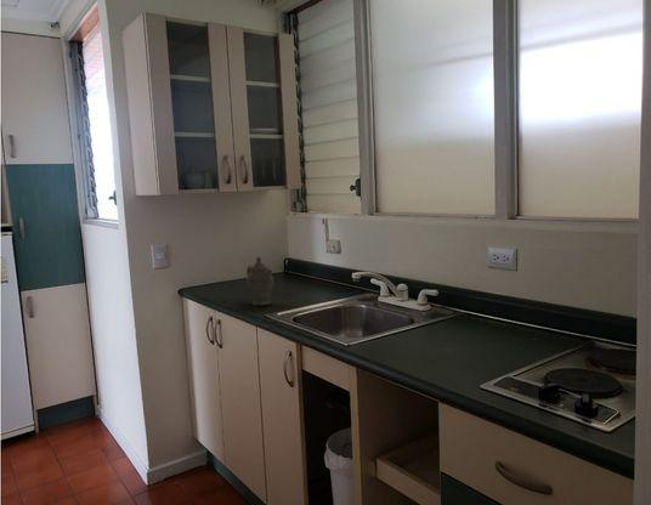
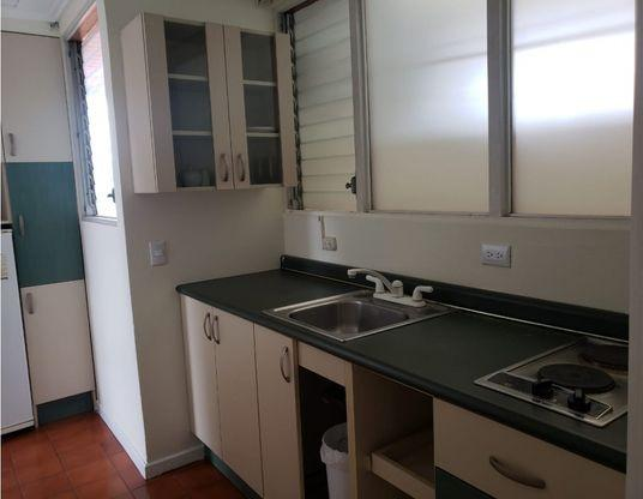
- chinaware (260, 279)
